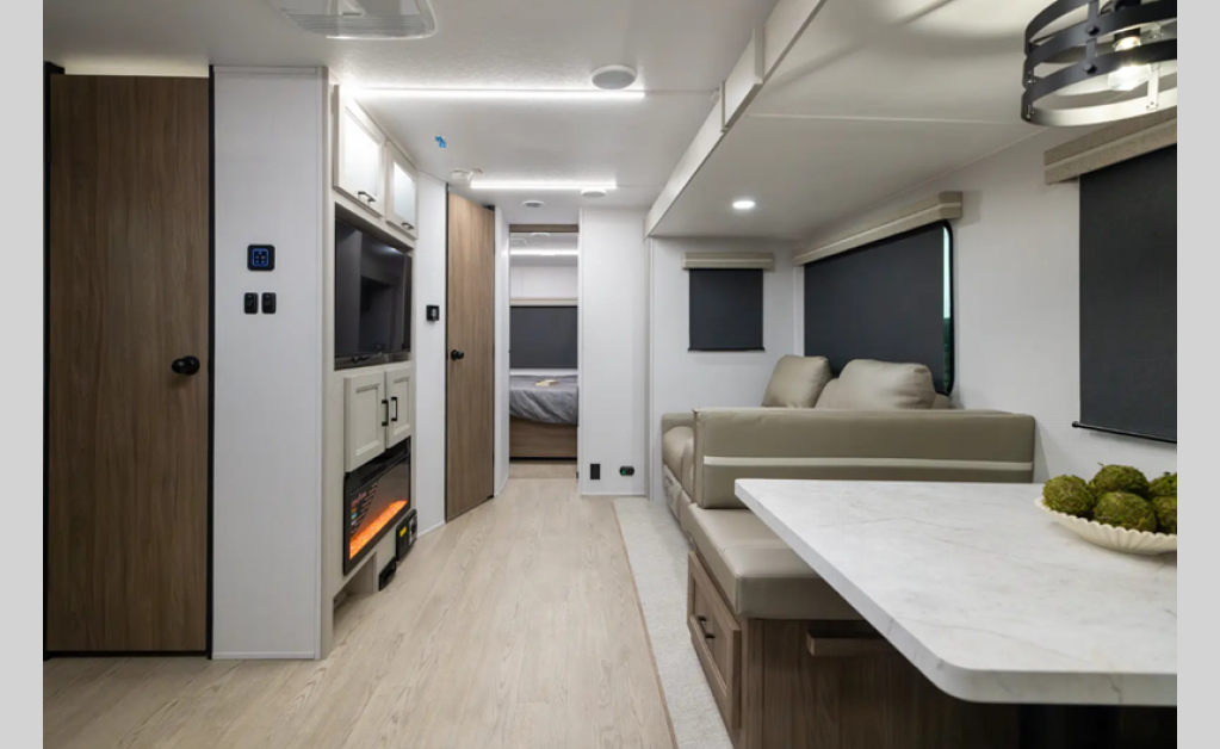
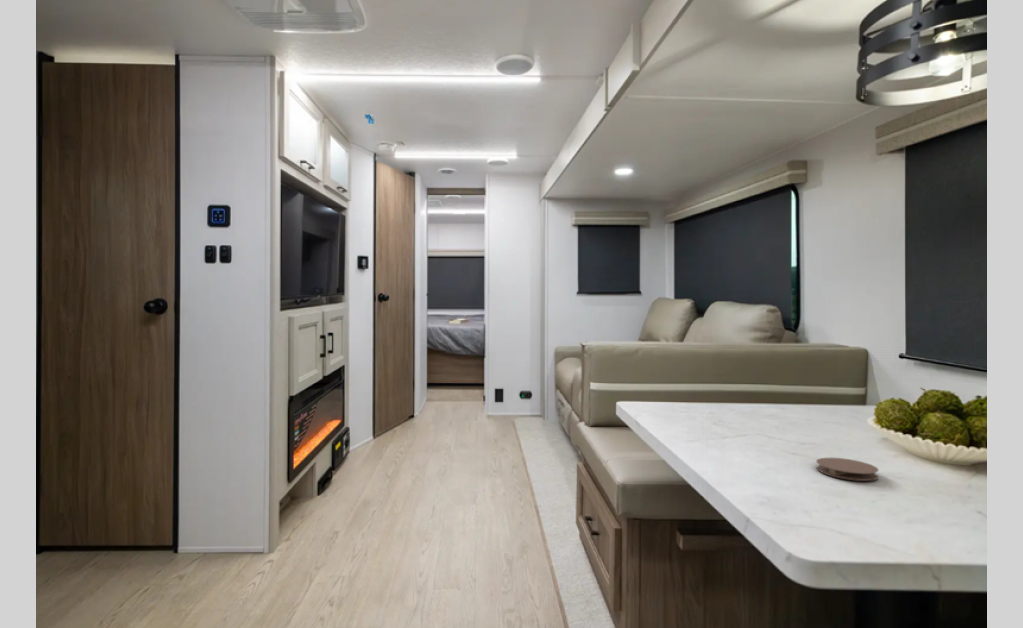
+ coaster (846, 468)
